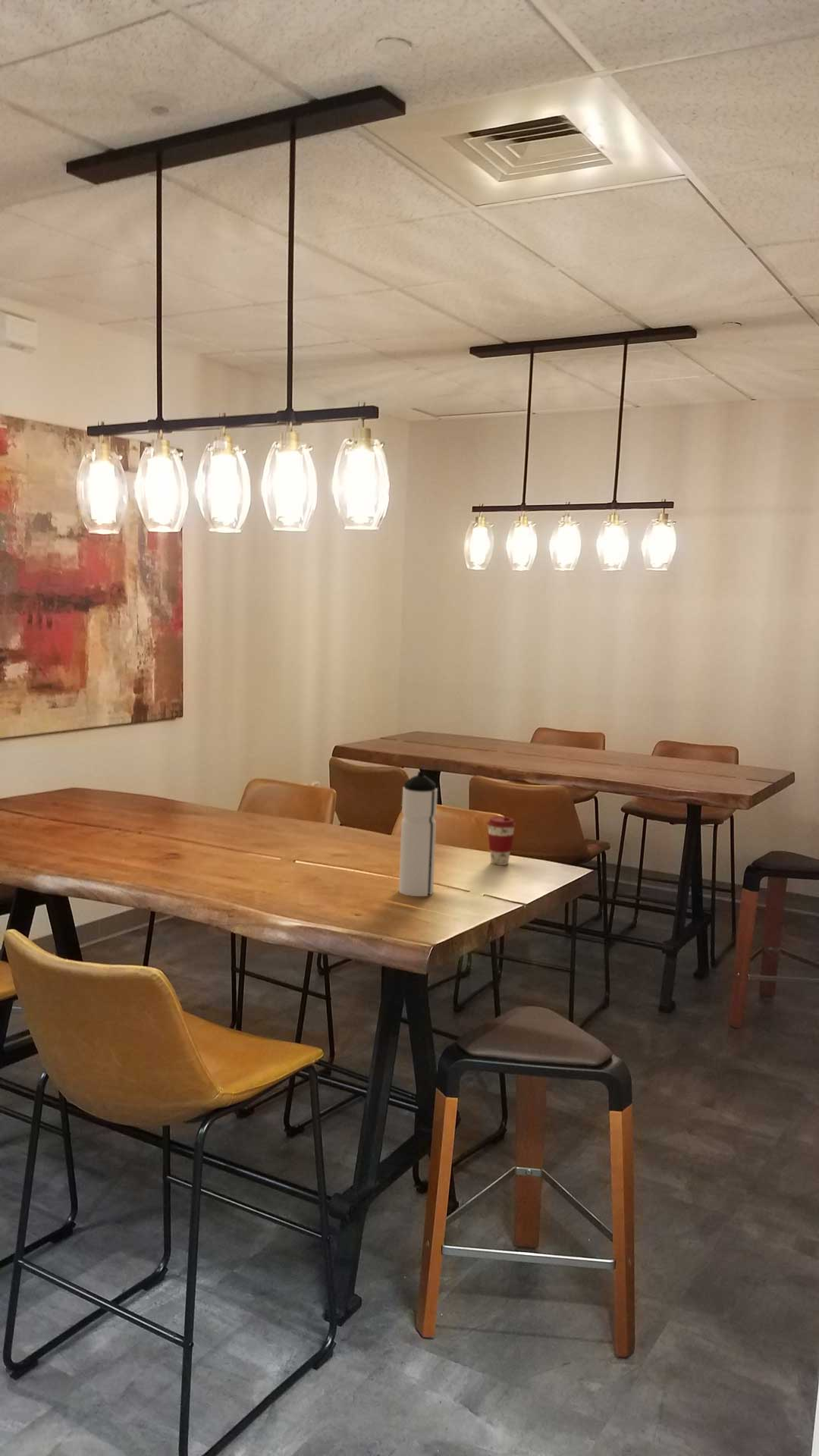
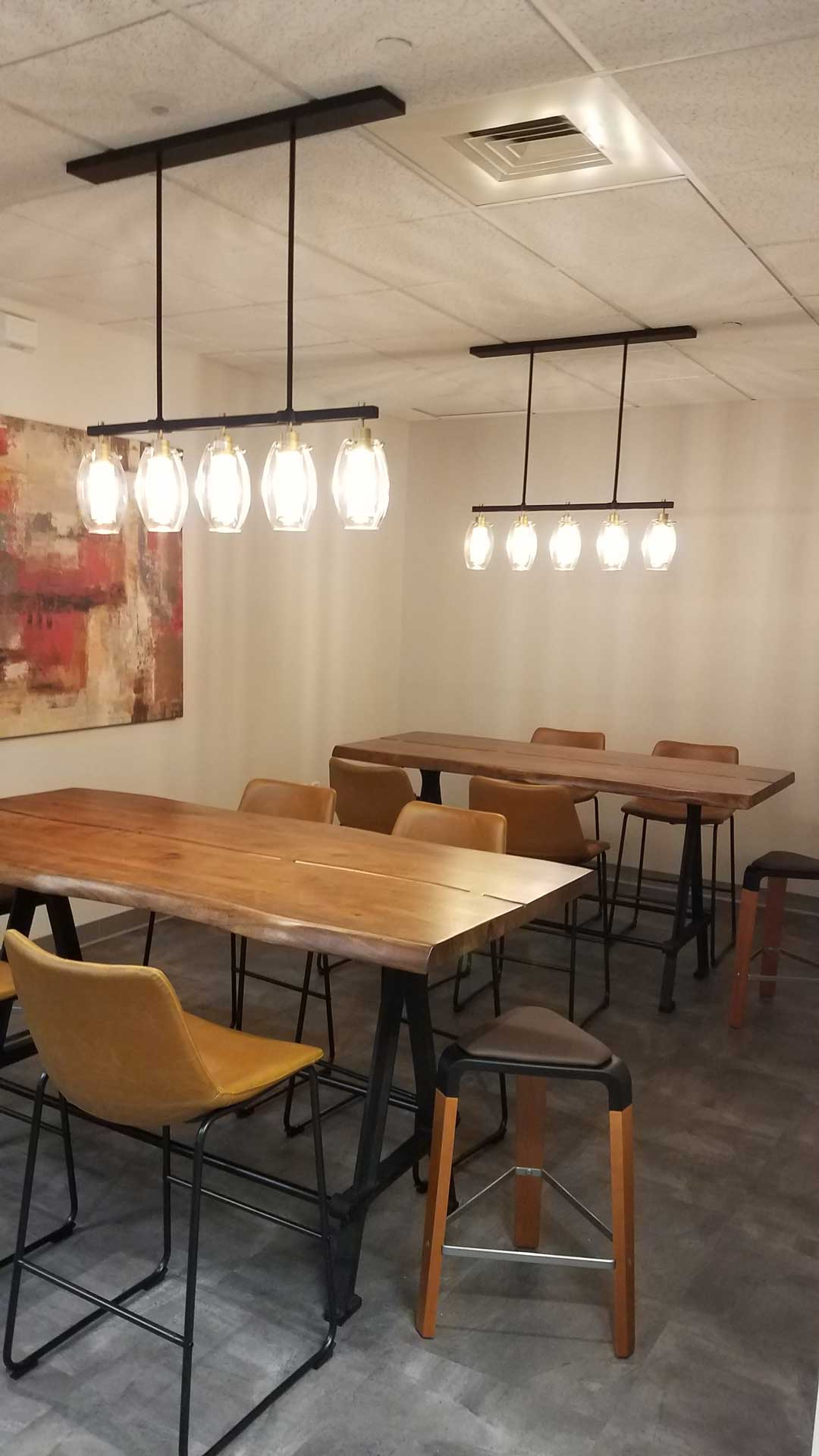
- coffee cup (500, 840)
- water bottle (418, 832)
